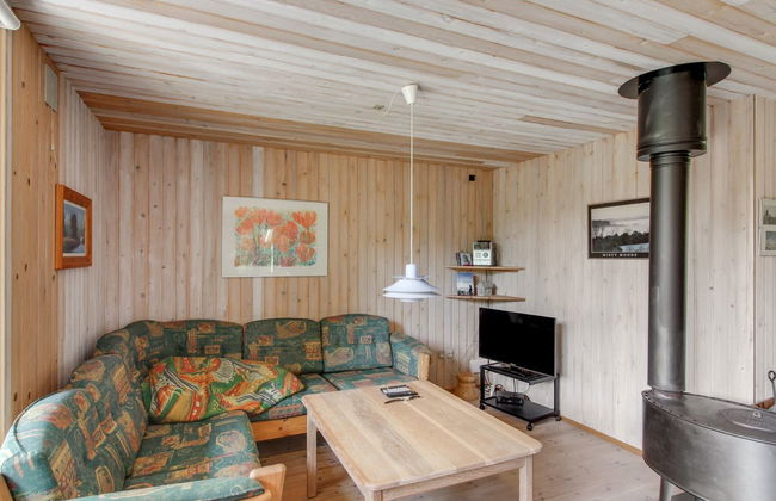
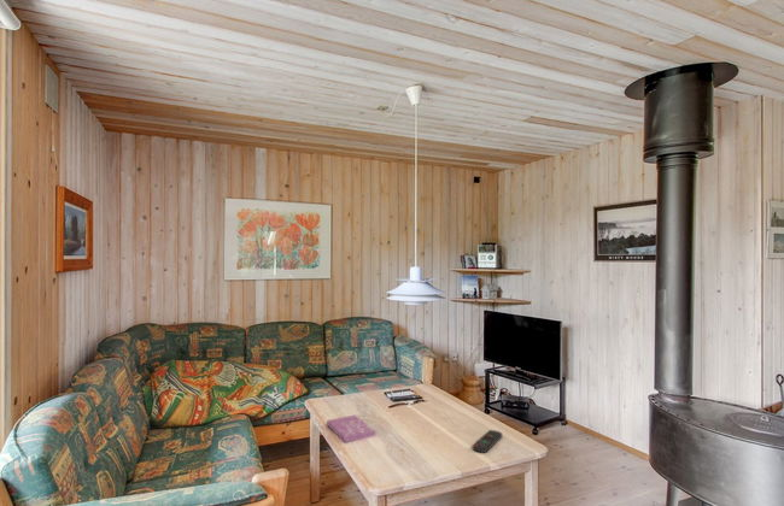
+ book (350, 428)
+ remote control (487, 440)
